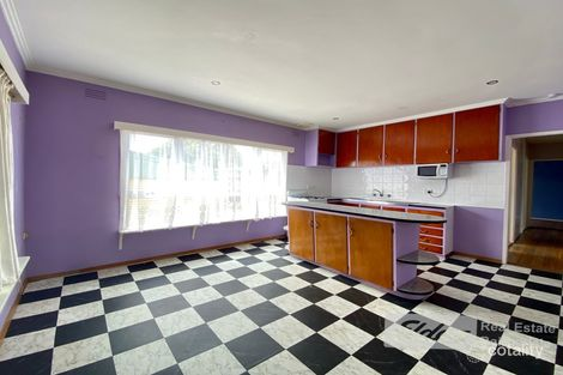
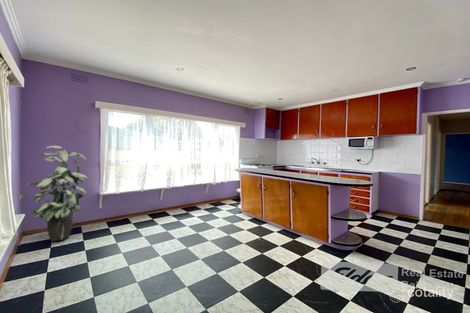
+ indoor plant (59, 192)
